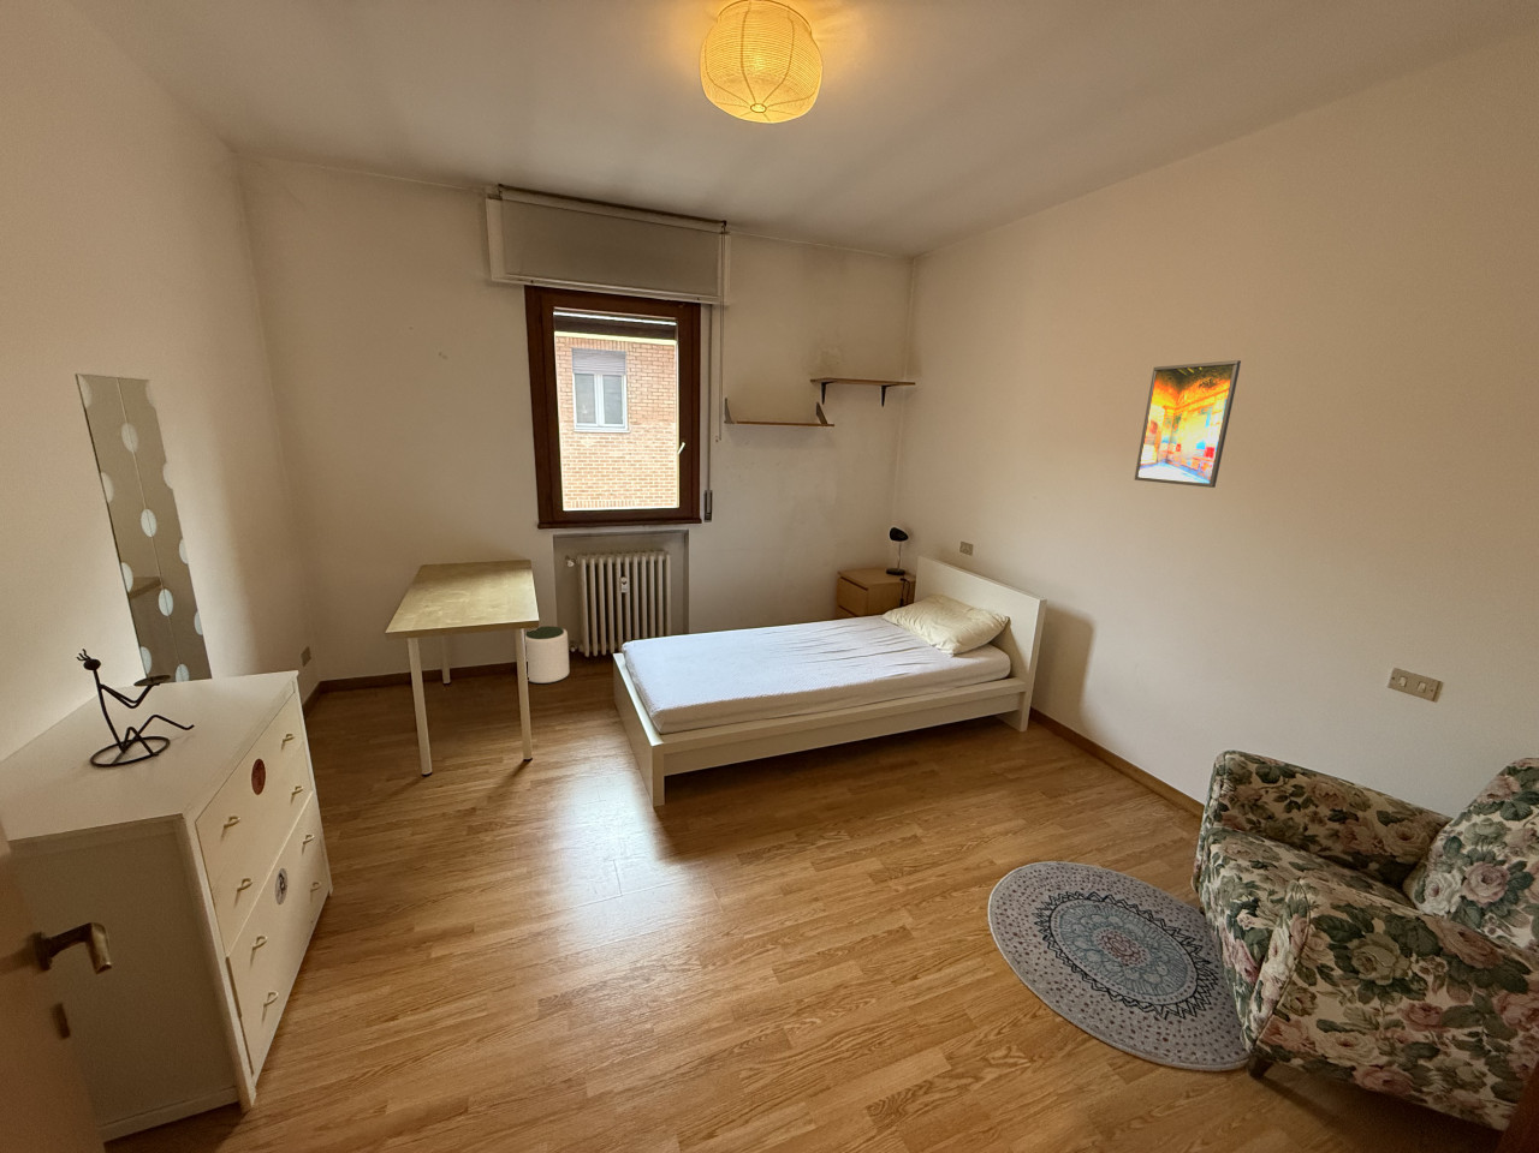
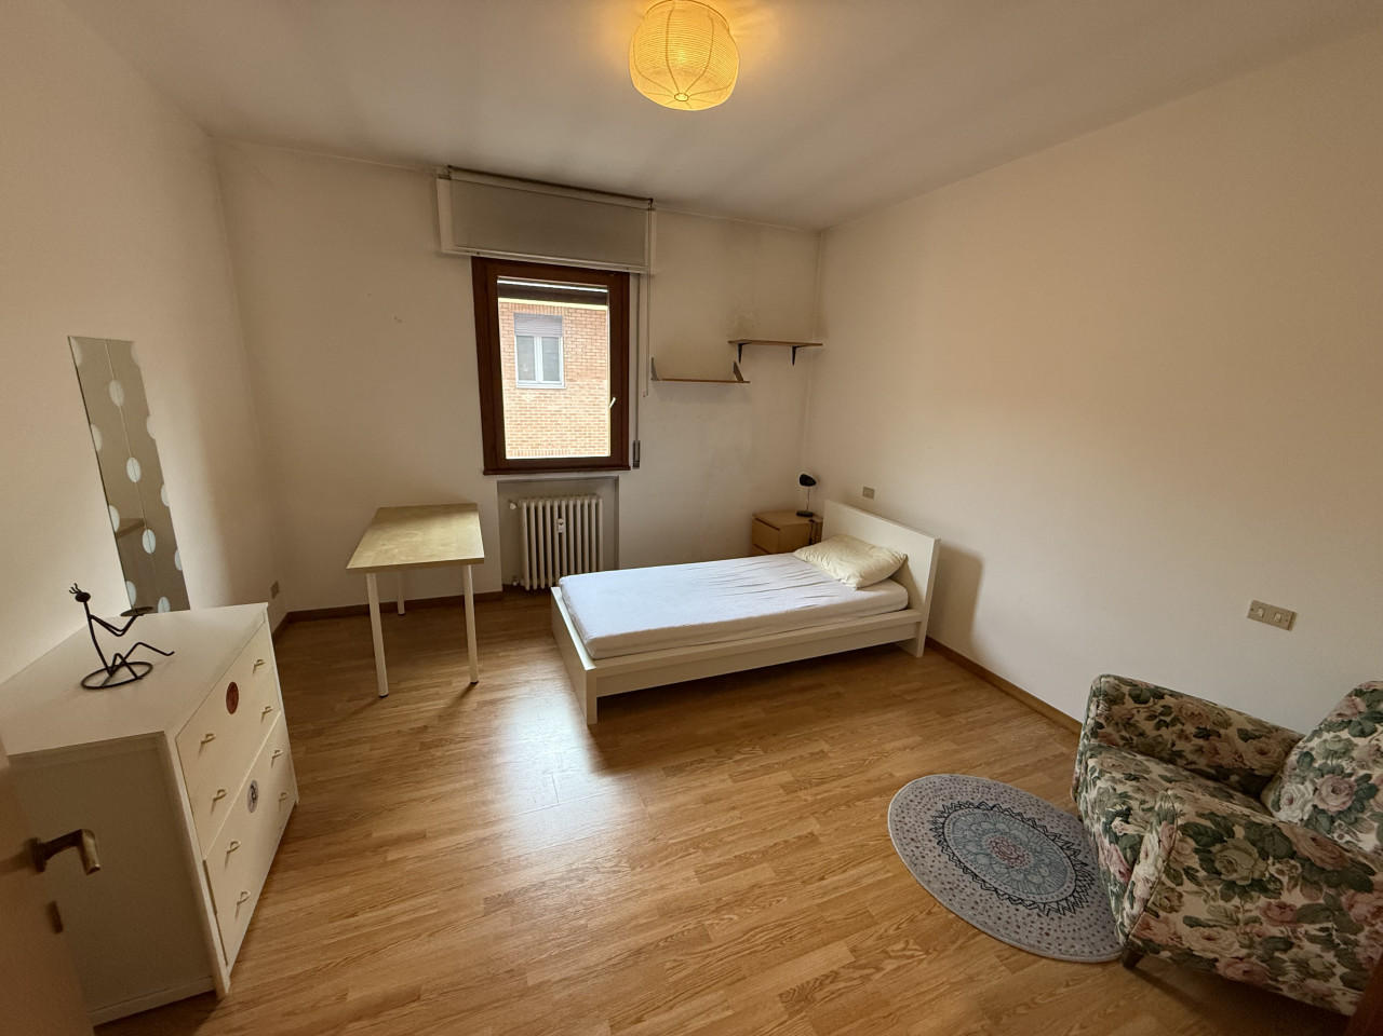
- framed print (1183, 424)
- plant pot (545, 653)
